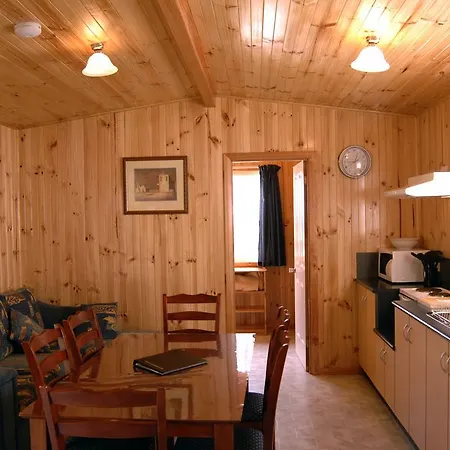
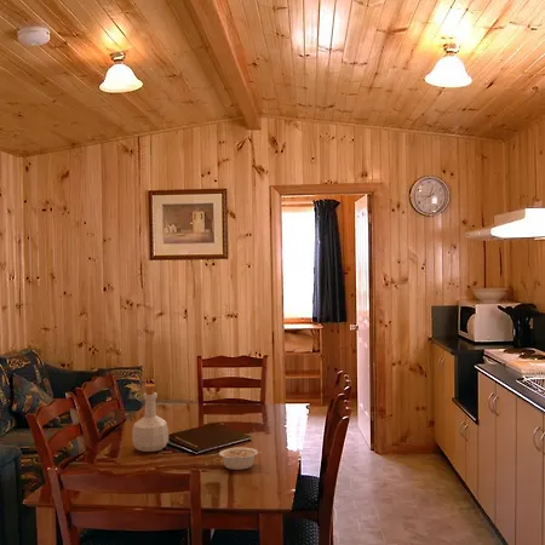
+ legume (240, 458)
+ bottle (150, 417)
